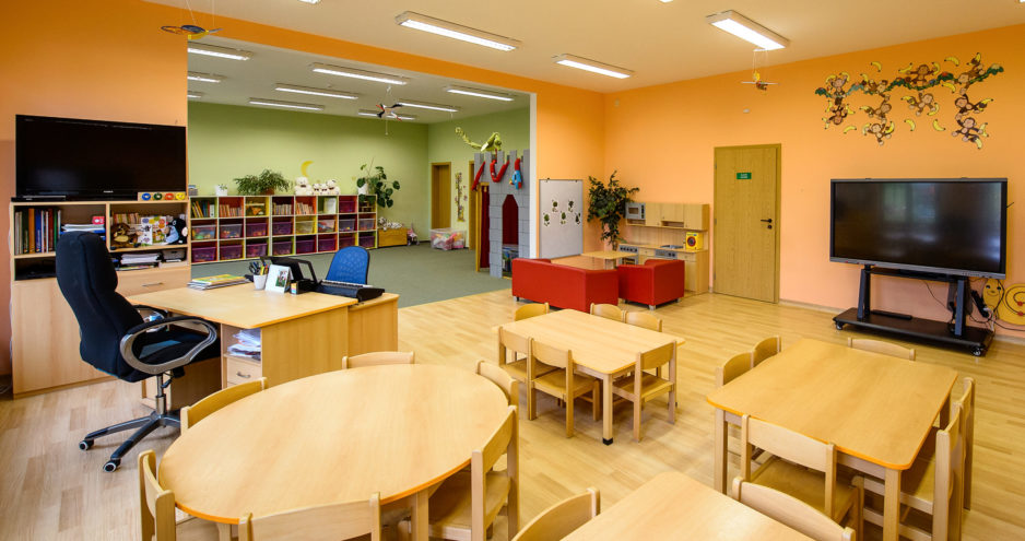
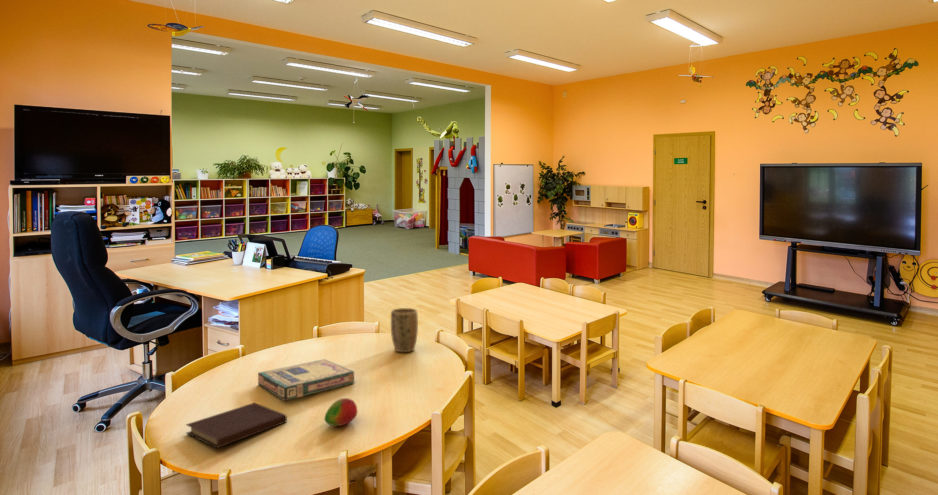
+ video game box (306, 377)
+ fruit (341, 412)
+ notebook (237, 423)
+ plant pot (404, 330)
